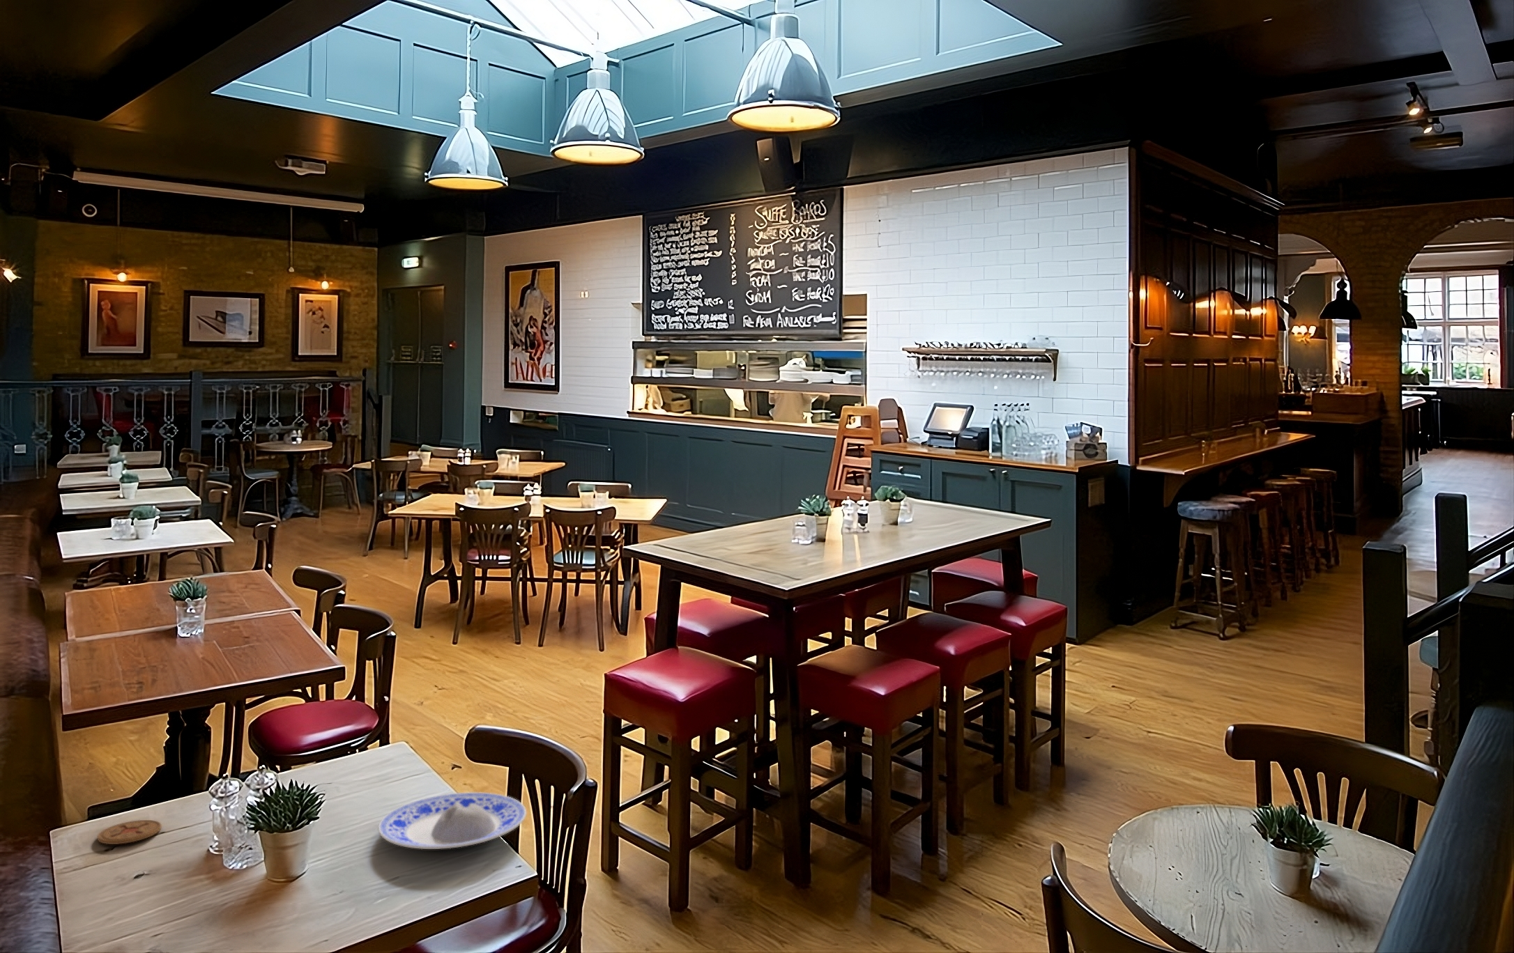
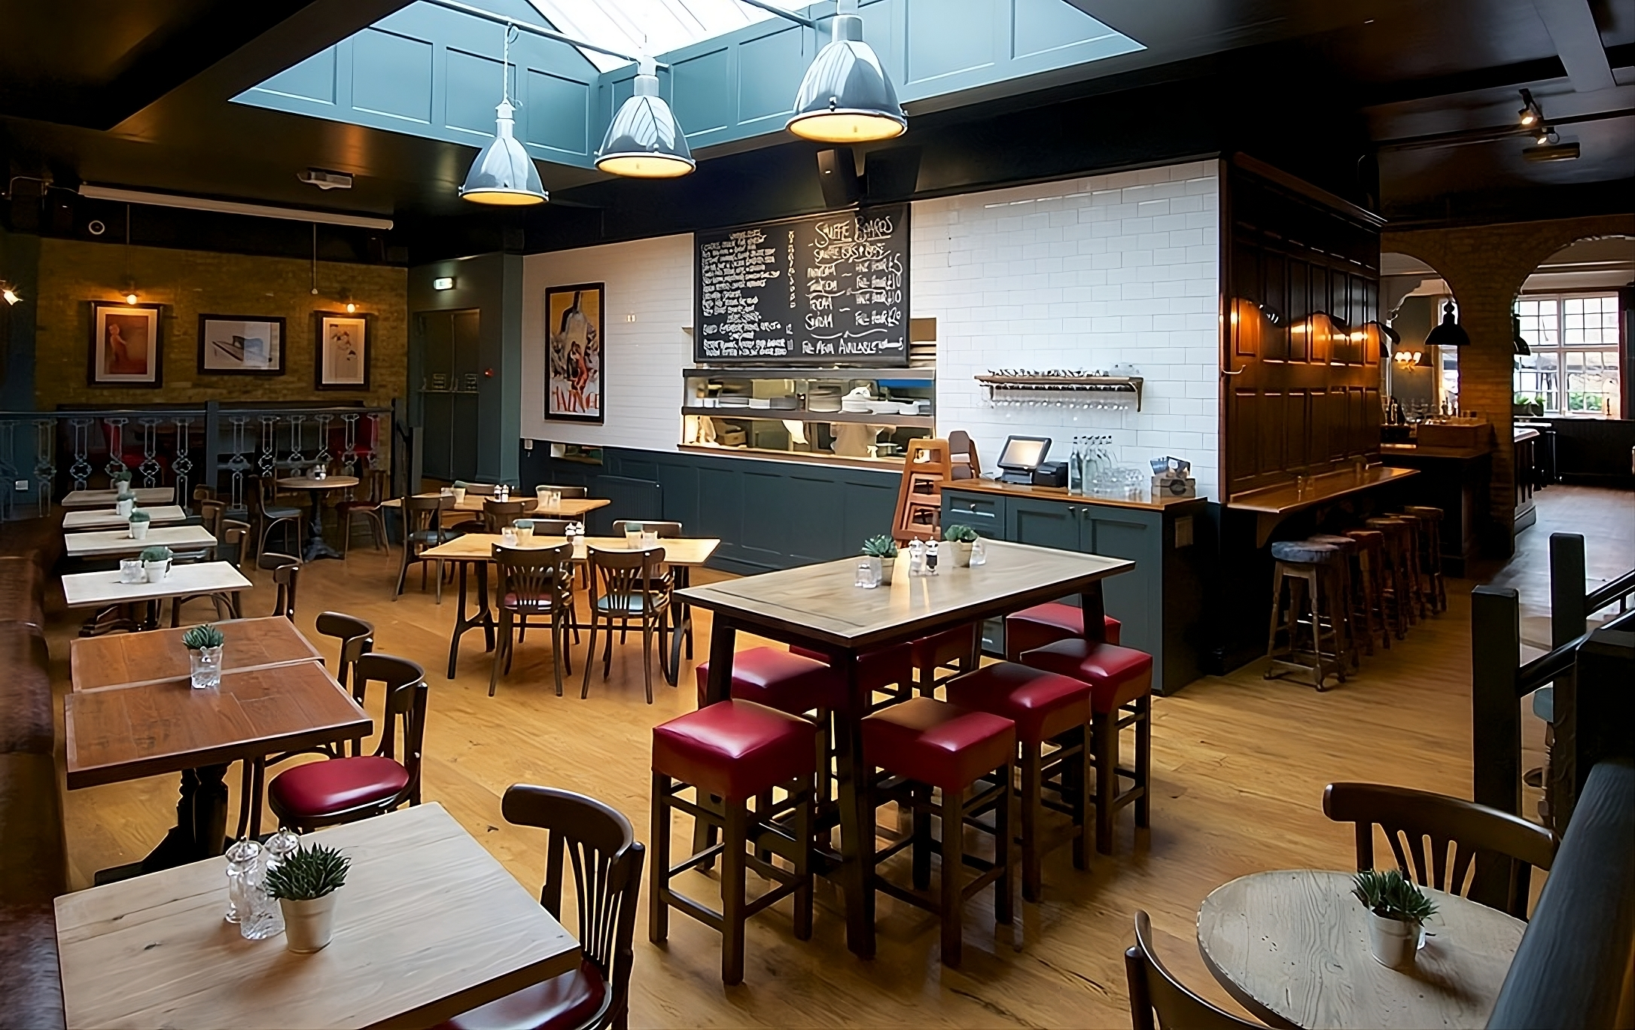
- coaster (130, 831)
- plate (454, 817)
